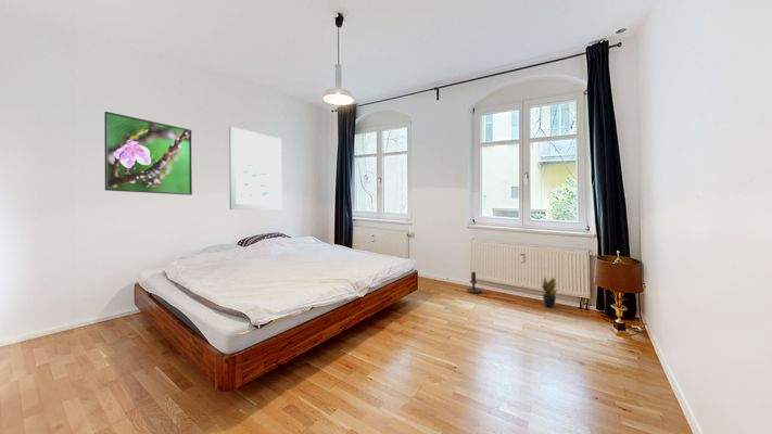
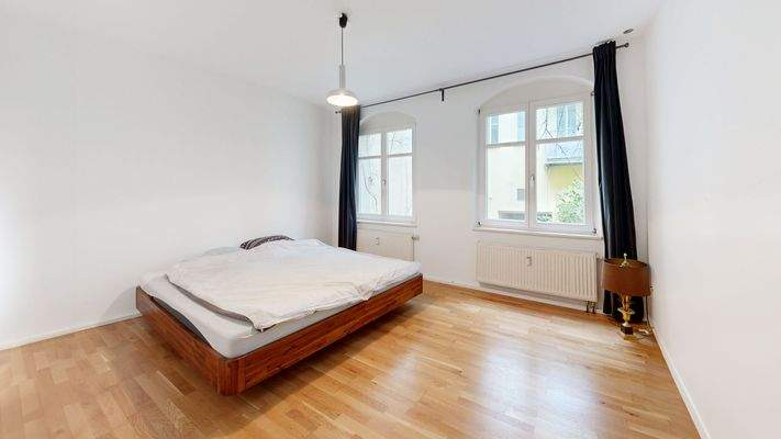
- potted plant (549, 290)
- candle holder (476, 281)
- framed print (152, 157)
- wall art (257, 171)
